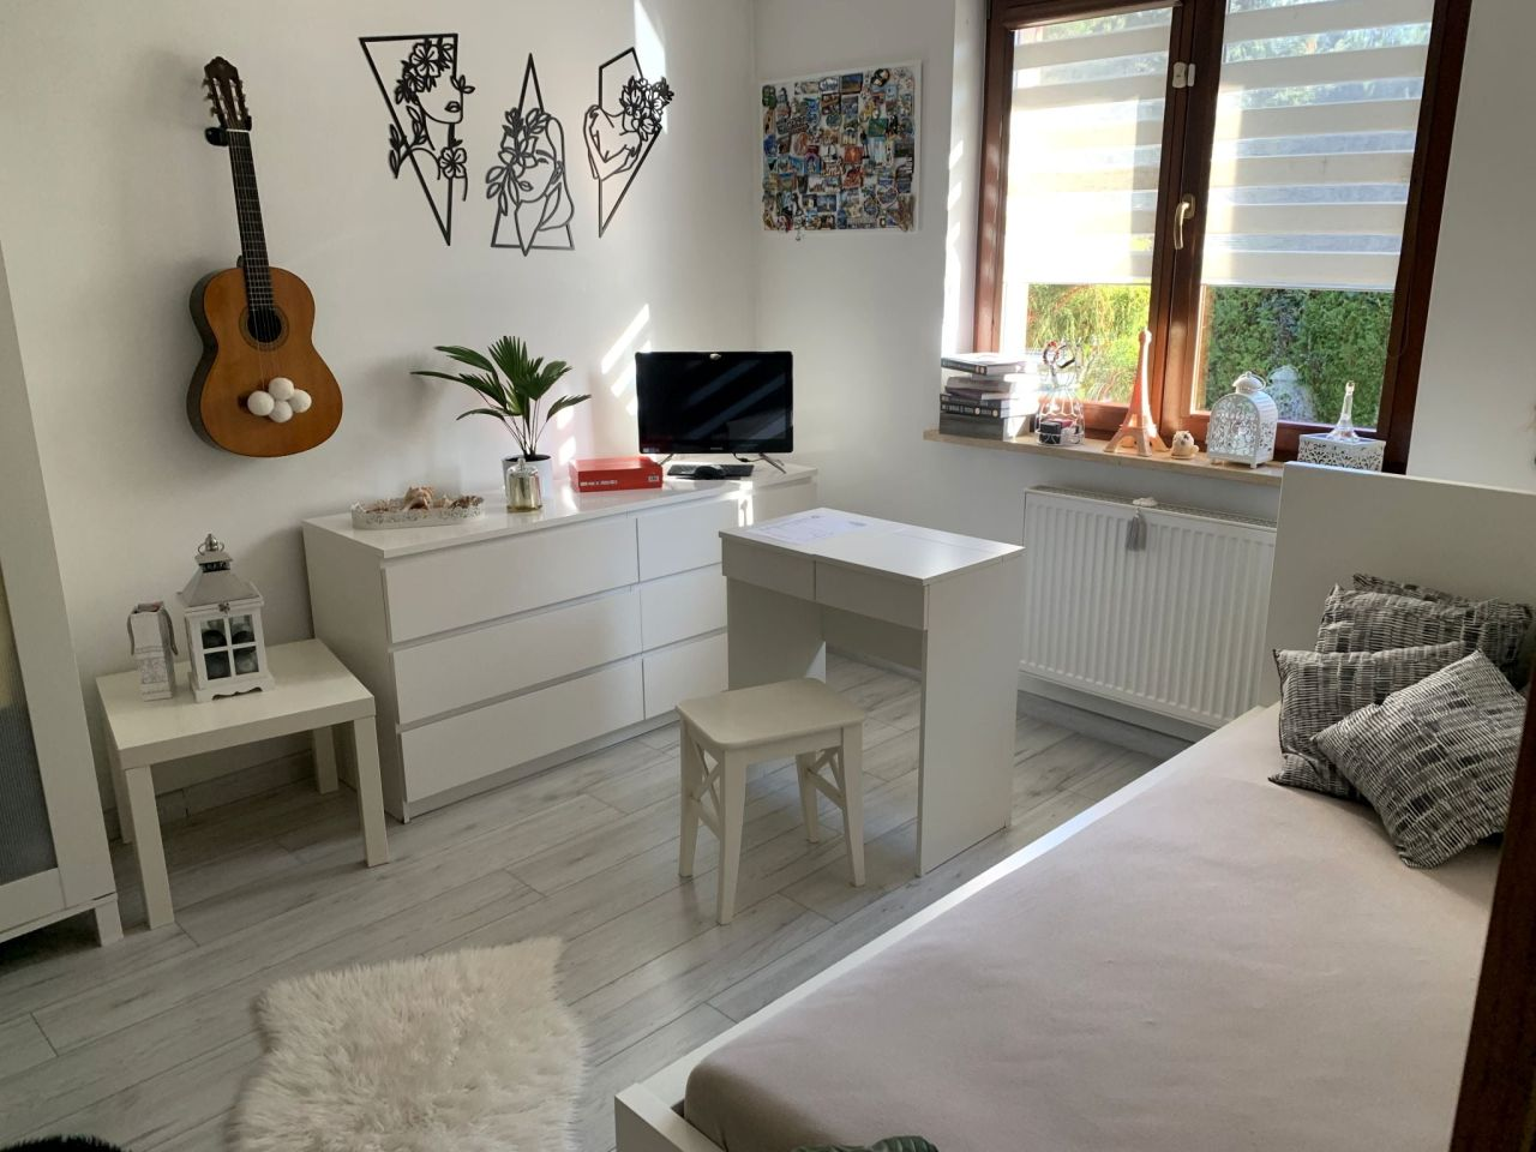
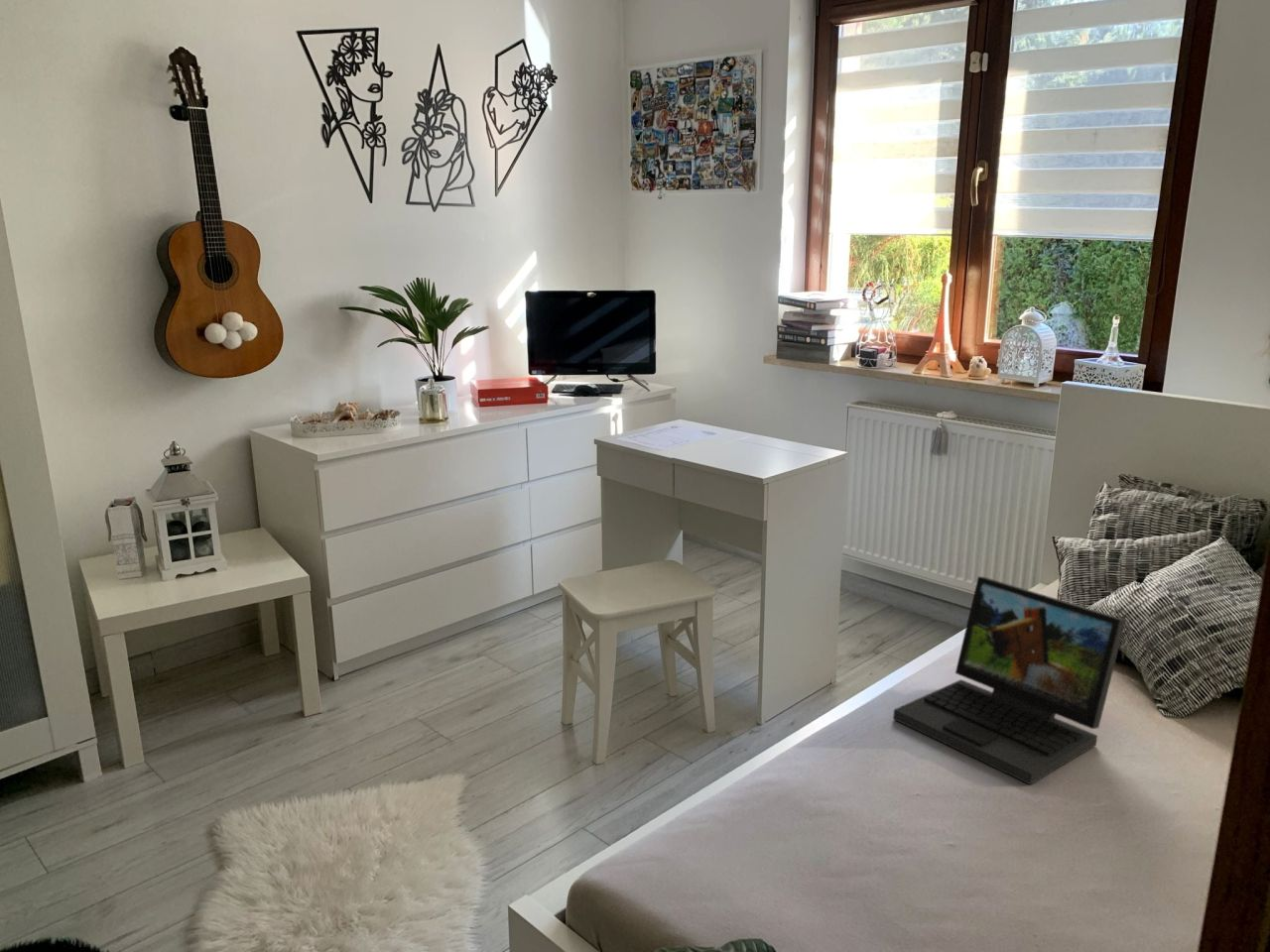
+ laptop (1005, 668)
